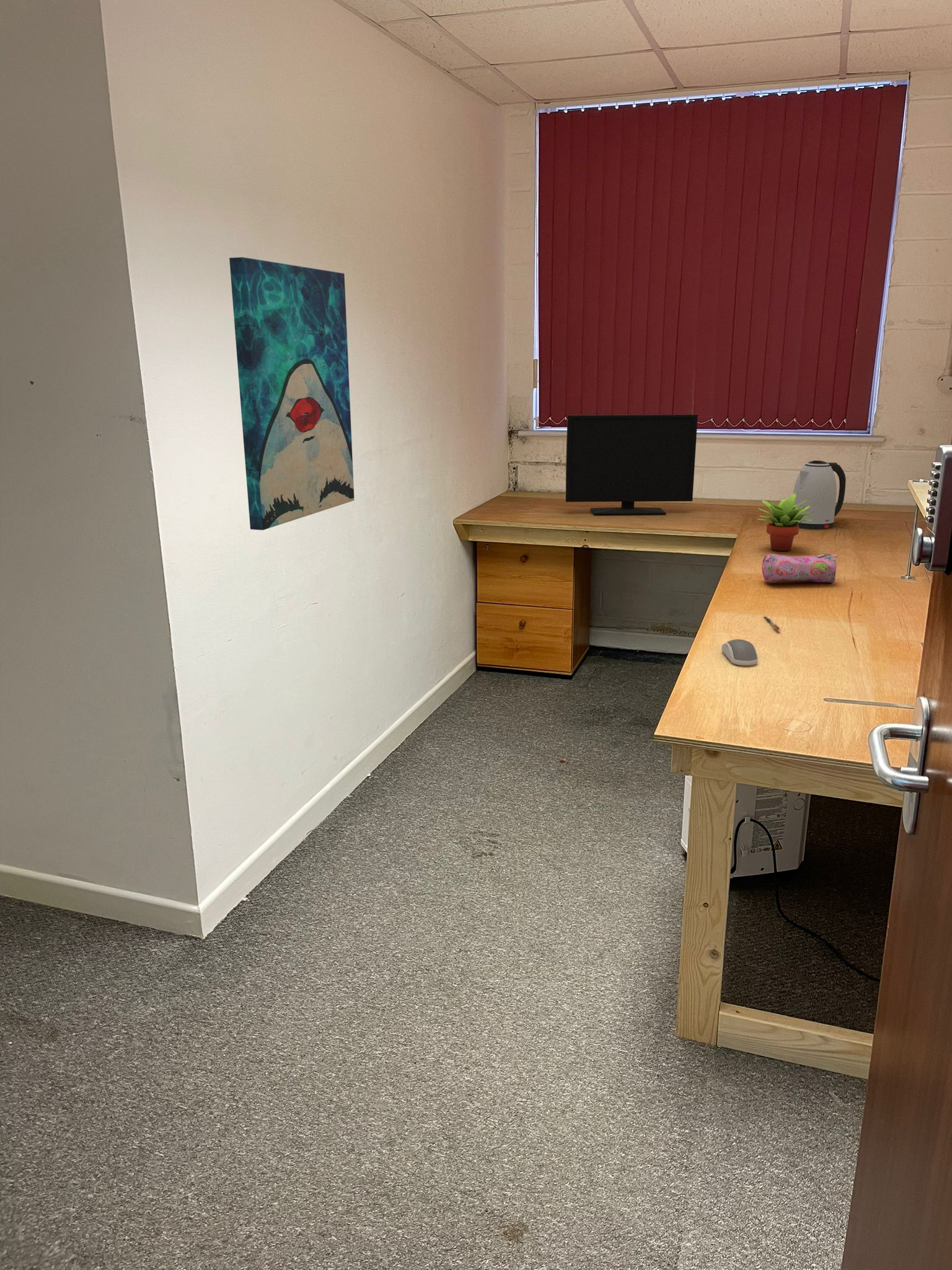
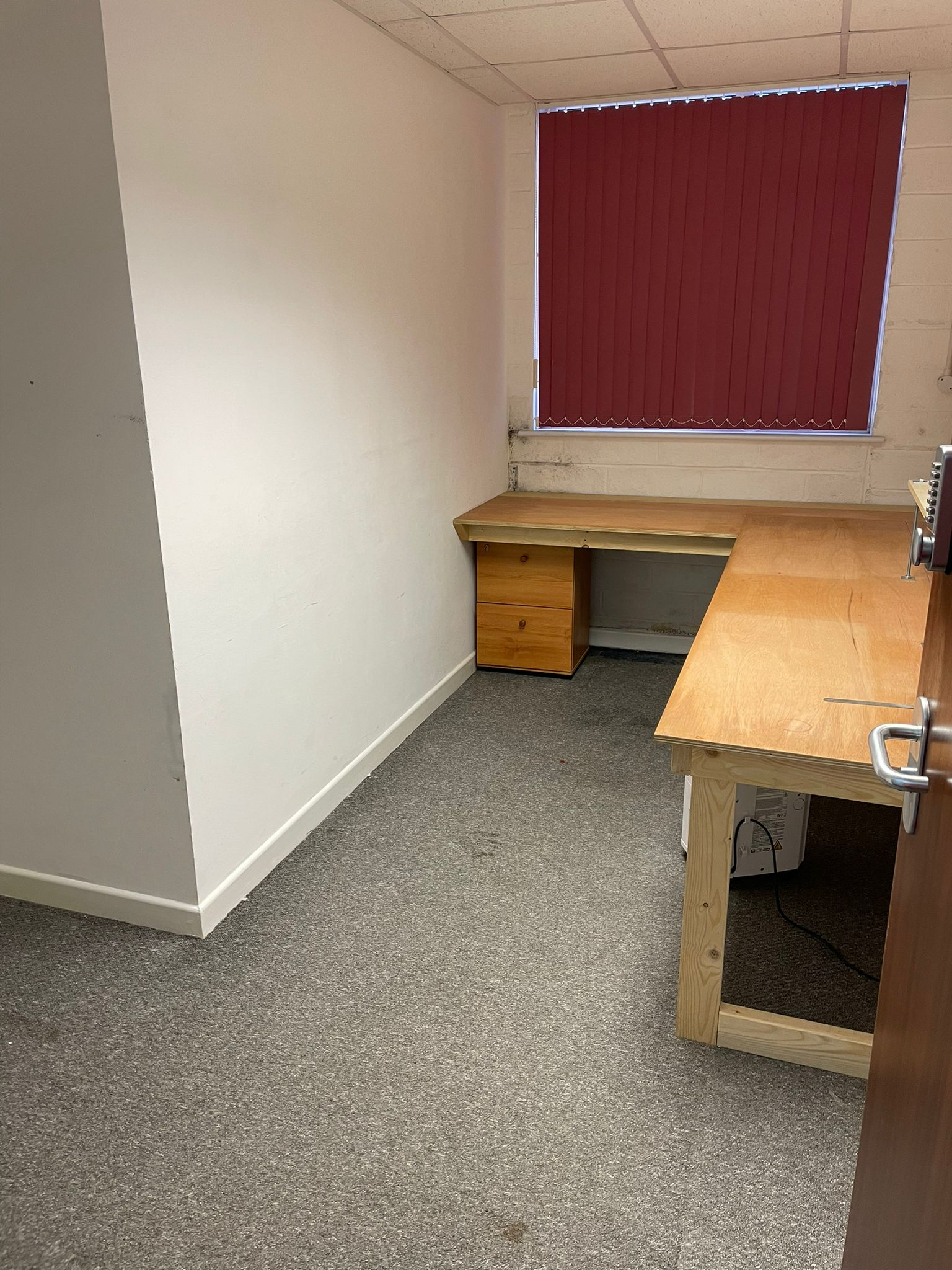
- pencil case (800, 567)
- computer mouse (740, 649)
- wall art (299, 394)
- monitor (629, 464)
- pen (771, 622)
- kettle (821, 493)
- succulent plant (785, 522)
